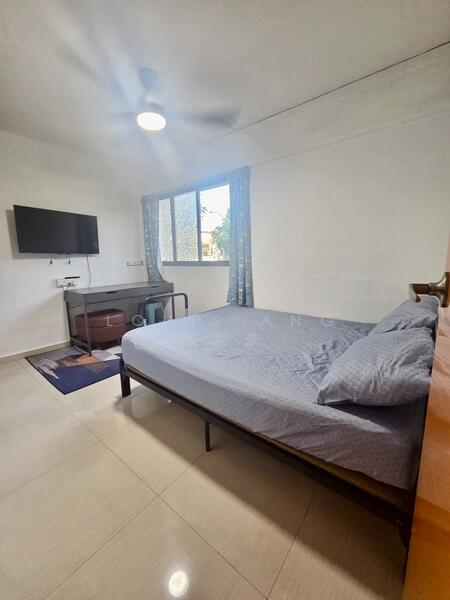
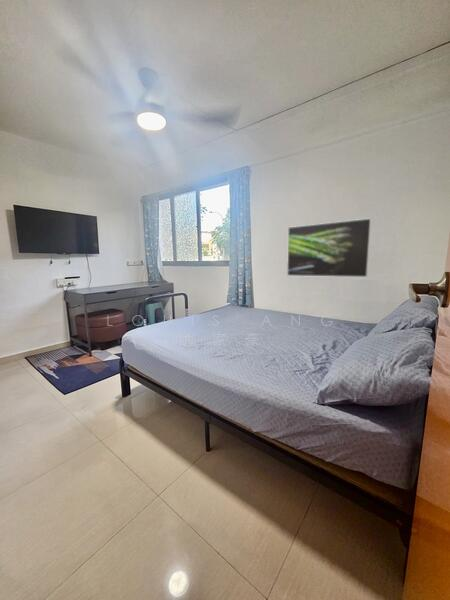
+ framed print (324, 250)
